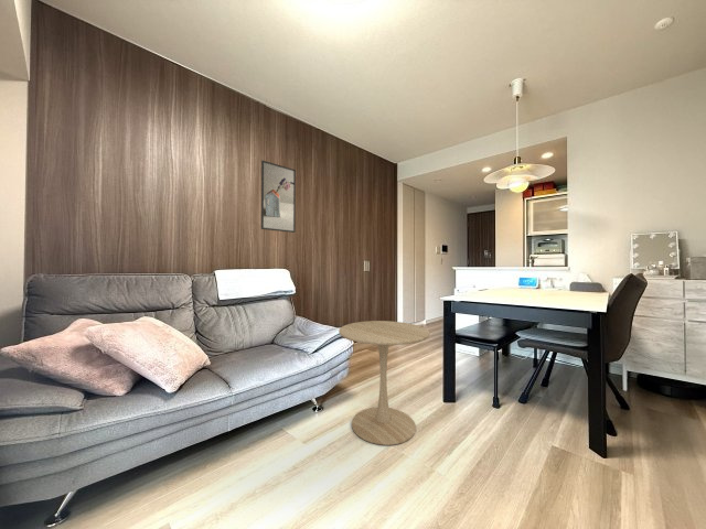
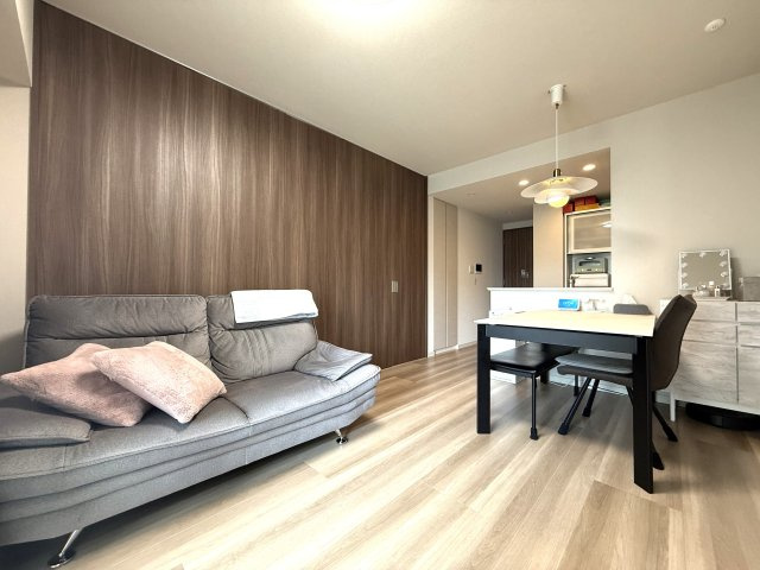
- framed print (278, 197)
- side table (383, 377)
